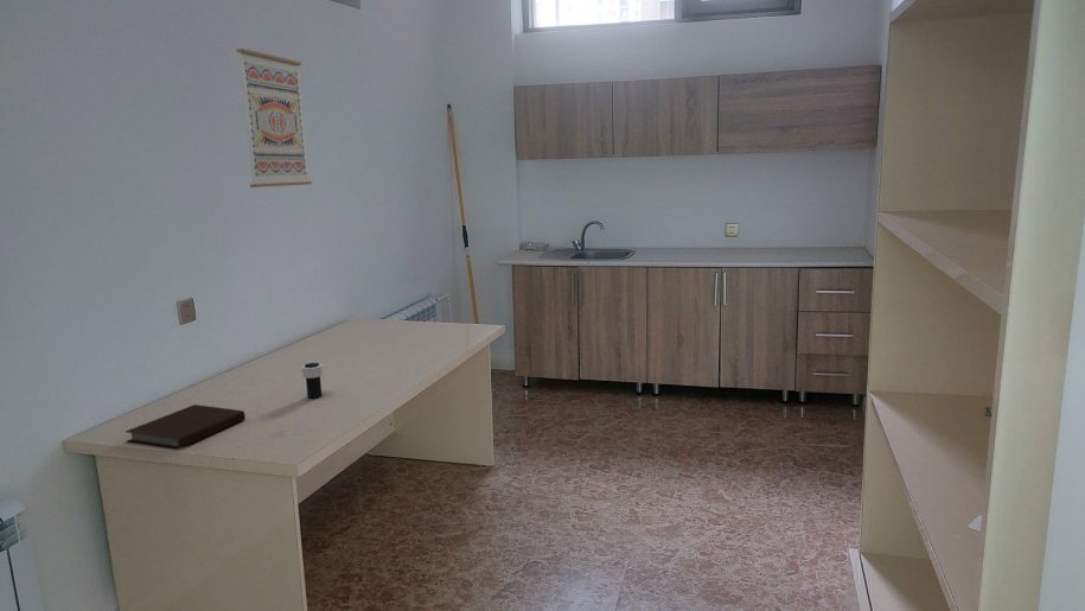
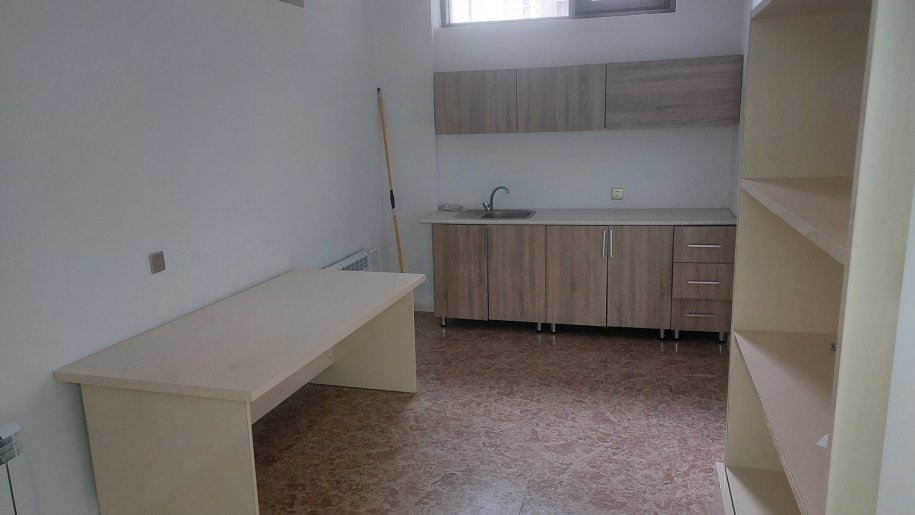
- wall art (276, 121)
- notebook (186, 425)
- cup (313, 380)
